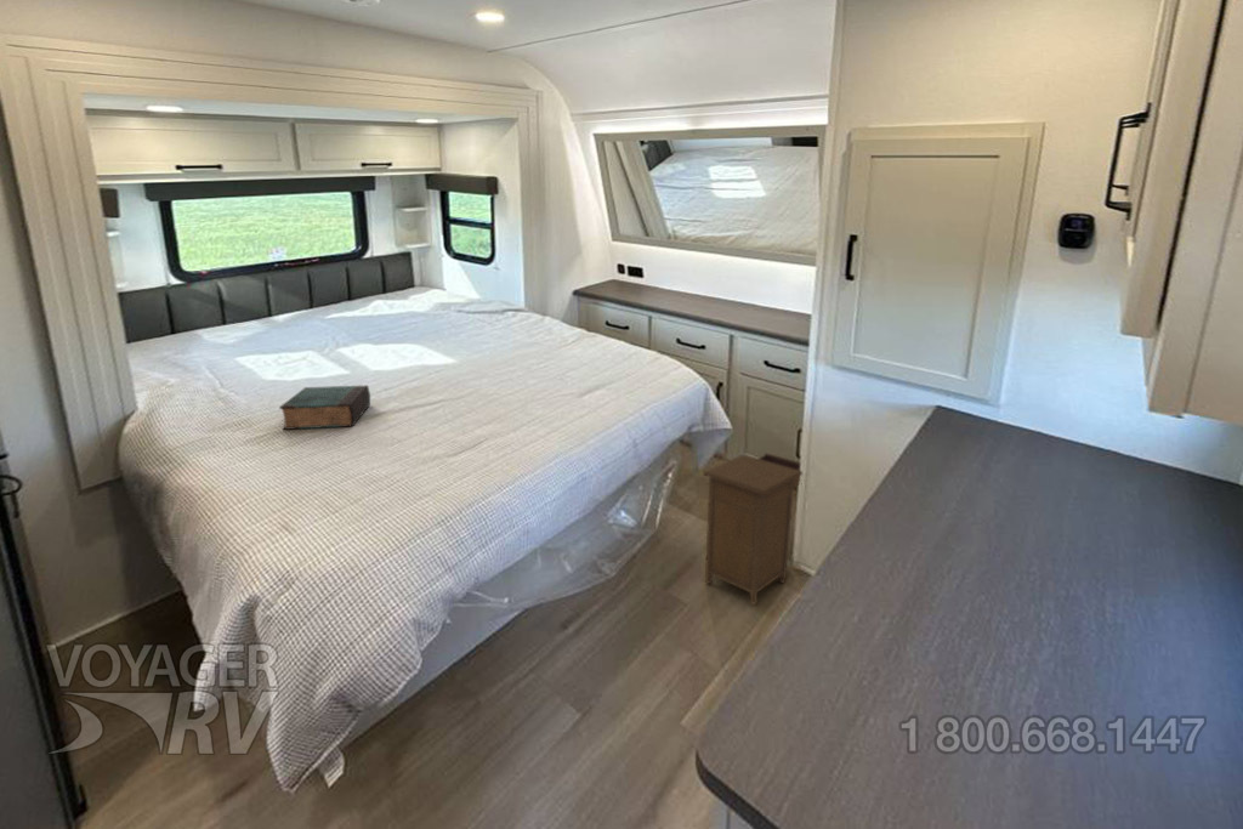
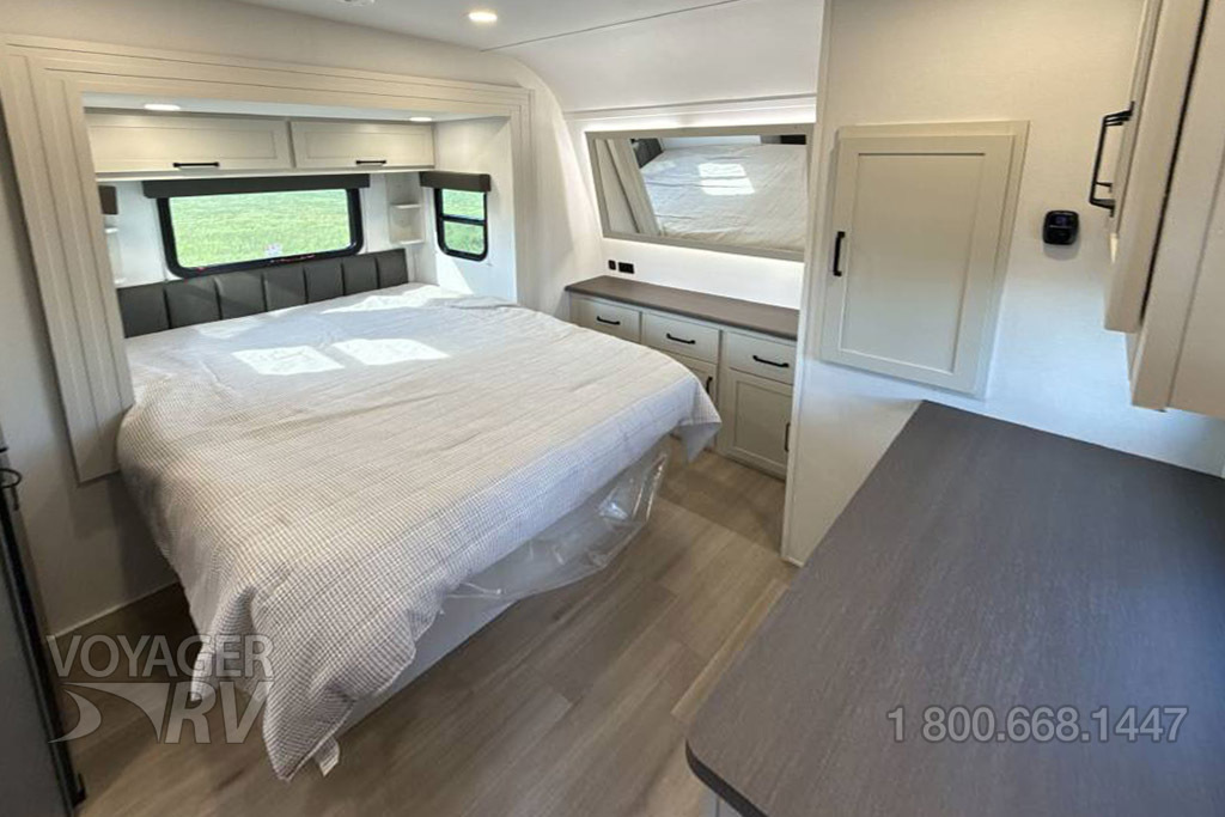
- nightstand (757, 523)
- book (328, 405)
